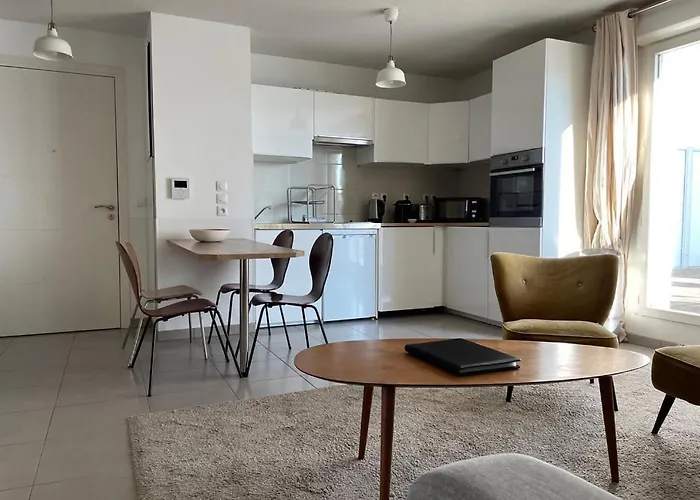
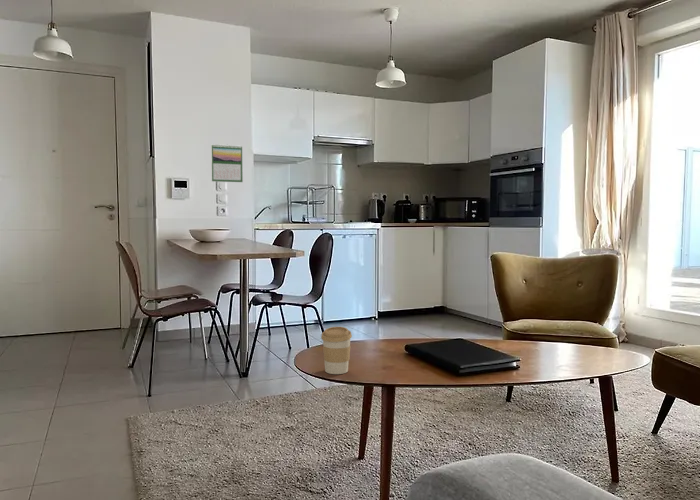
+ coffee cup (336, 349)
+ calendar (227, 163)
